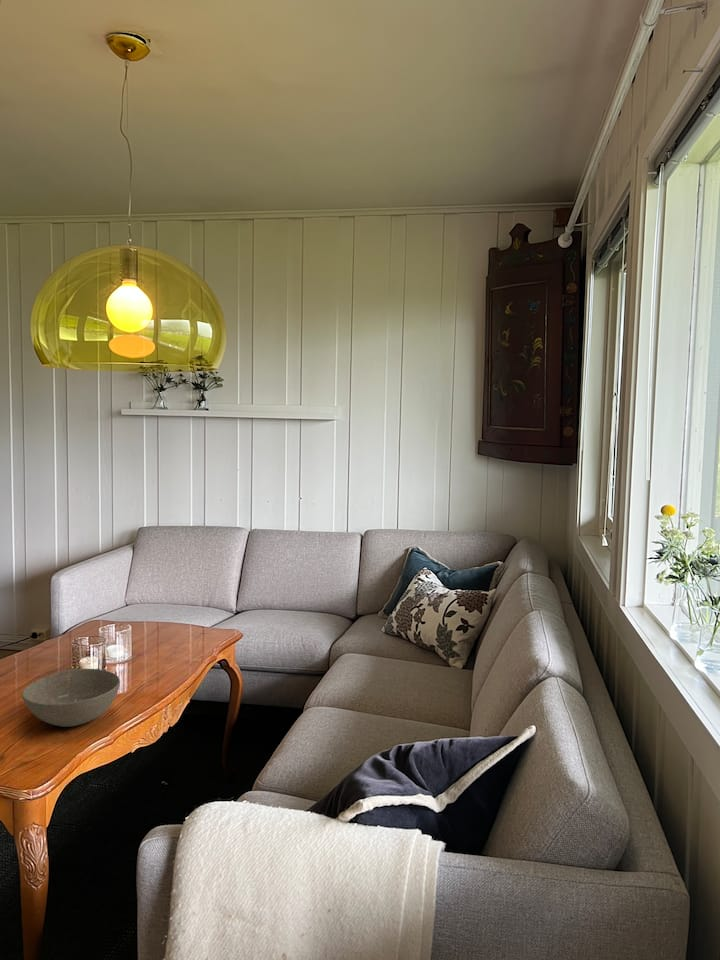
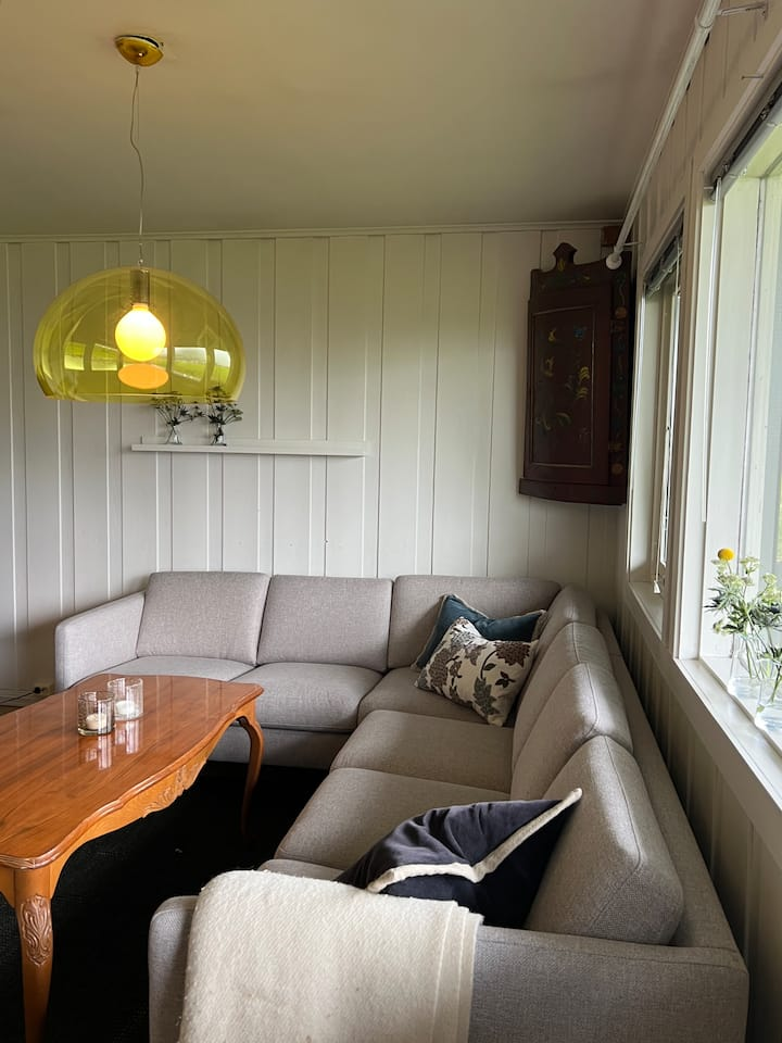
- bowl (72, 701)
